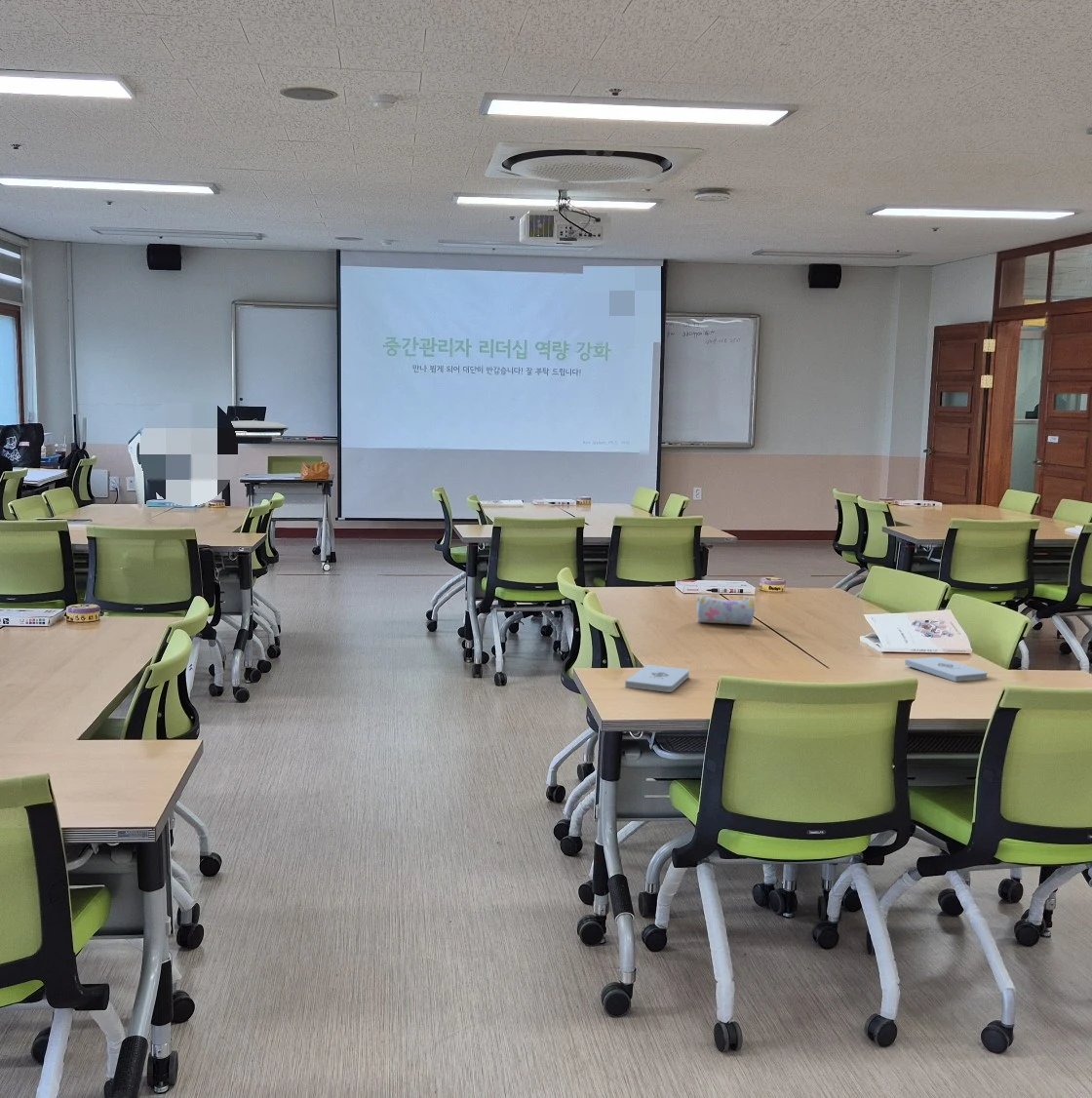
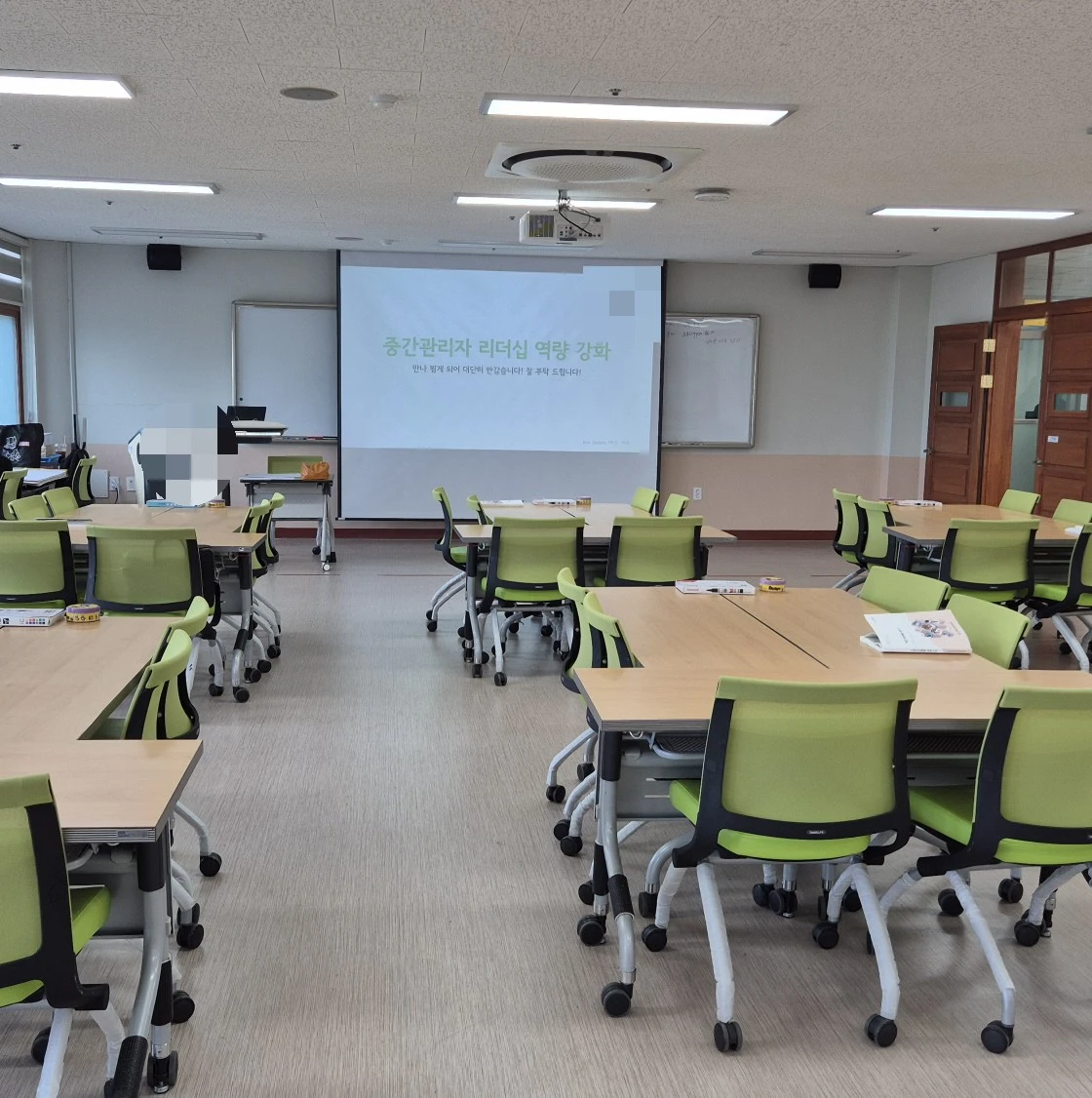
- notepad (946, 668)
- pencil case (725, 609)
- notepad (658, 678)
